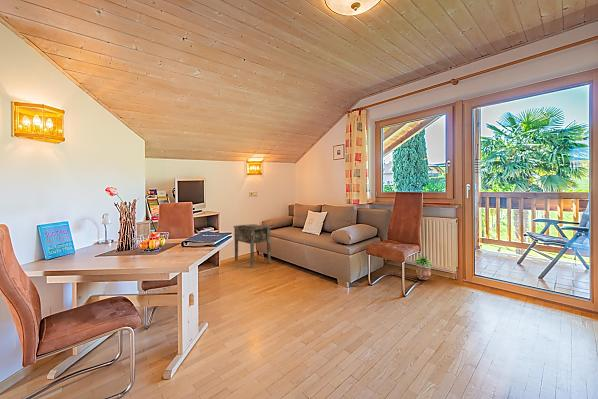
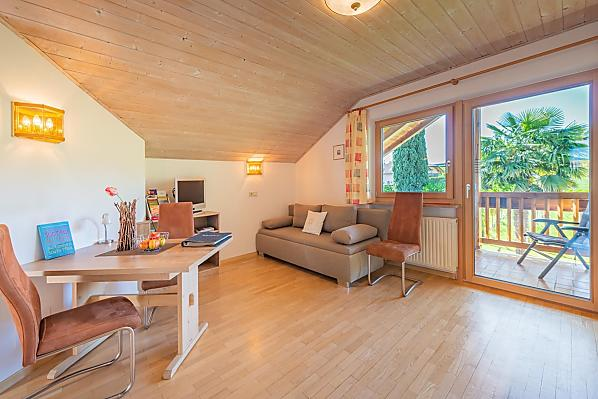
- side table (252, 244)
- potted plant (423, 266)
